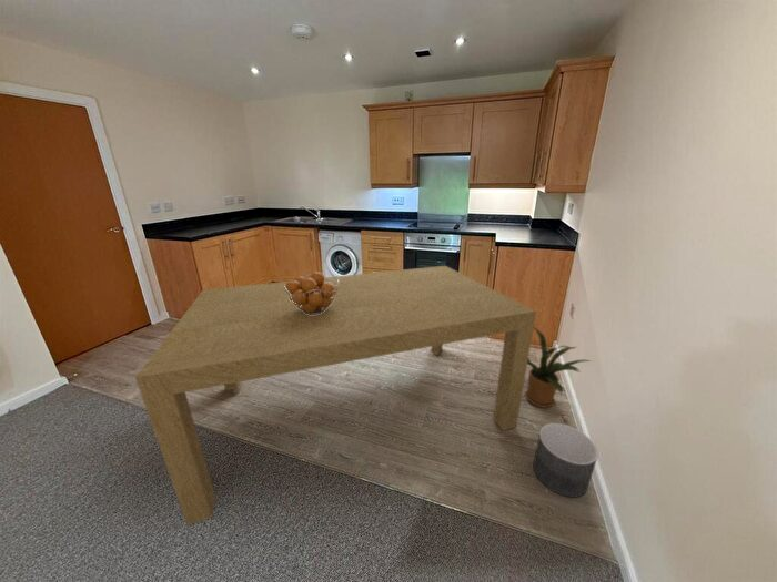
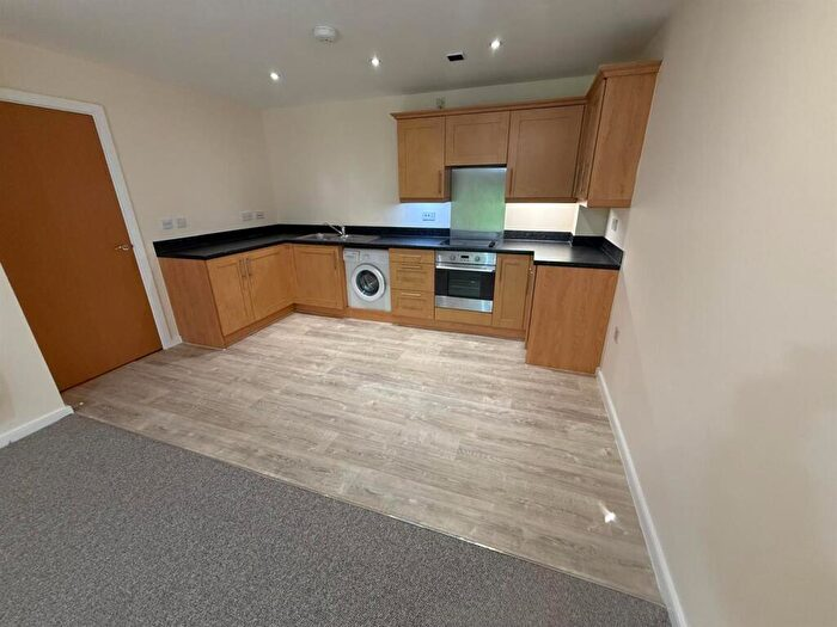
- dining table (355, 356)
- planter (563, 458)
- fruit basket (312, 292)
- house plant (549, 368)
